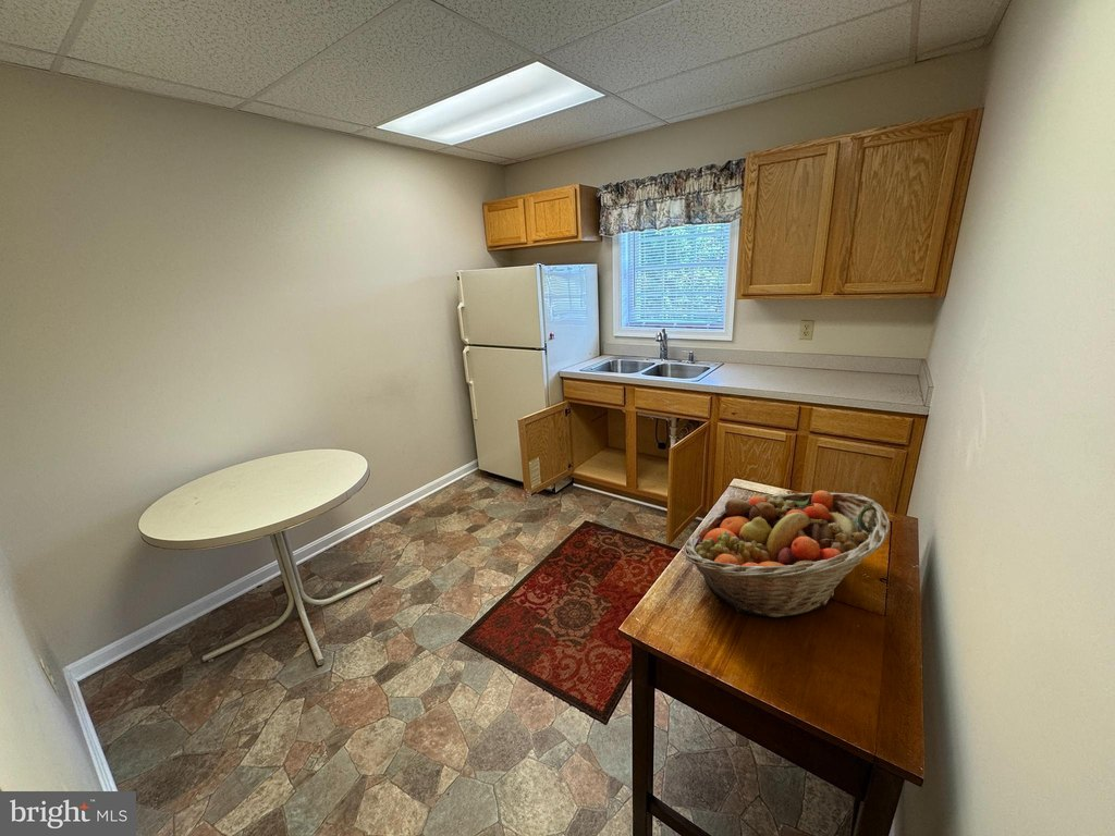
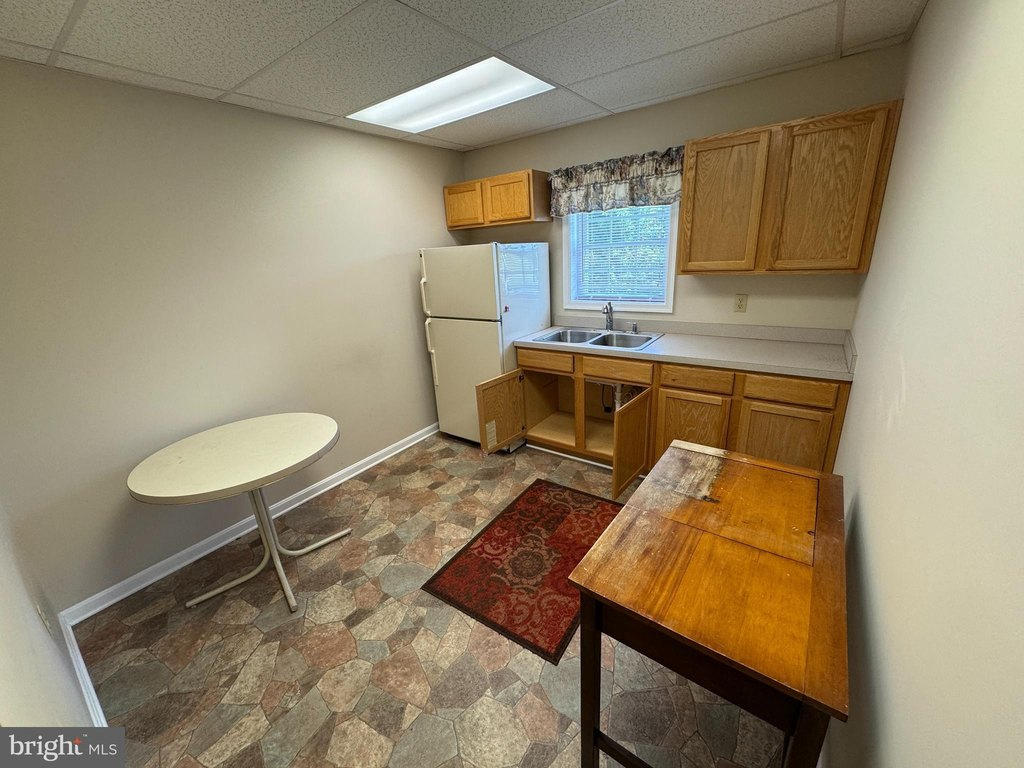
- fruit basket (780, 541)
